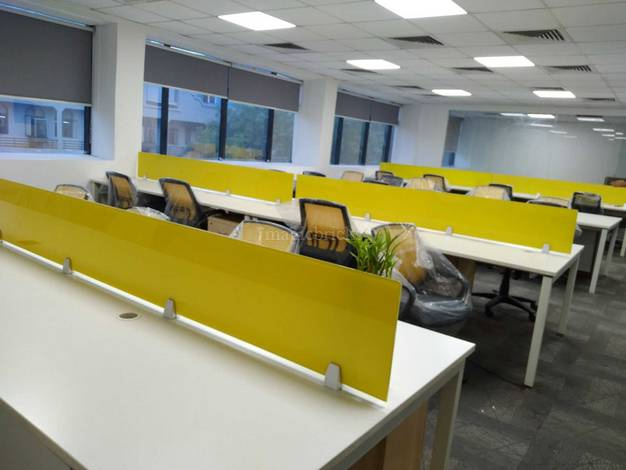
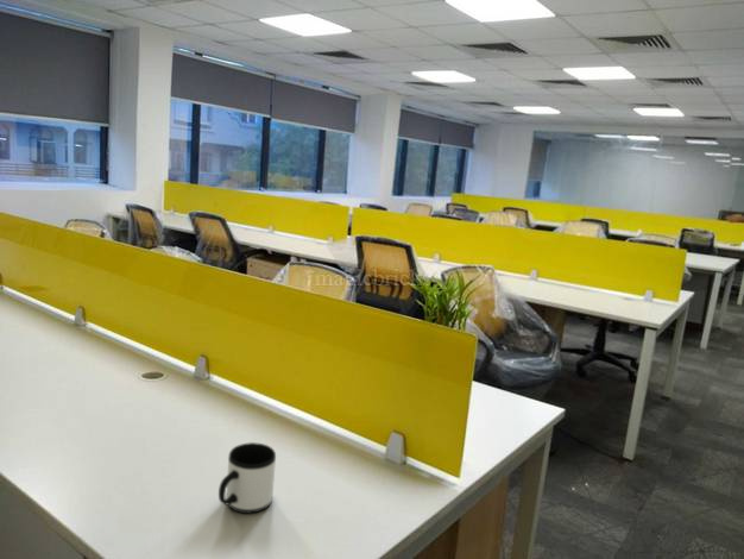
+ mug (244, 481)
